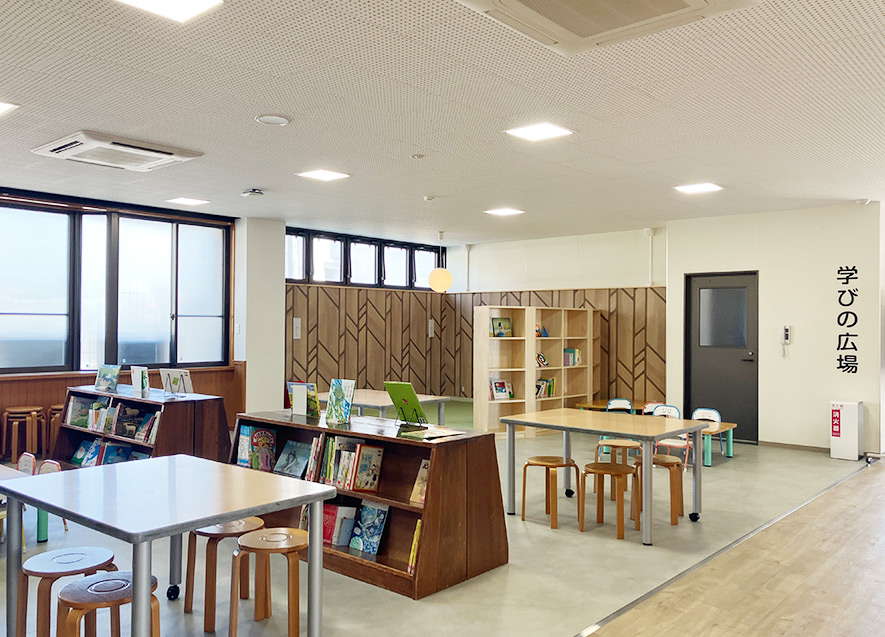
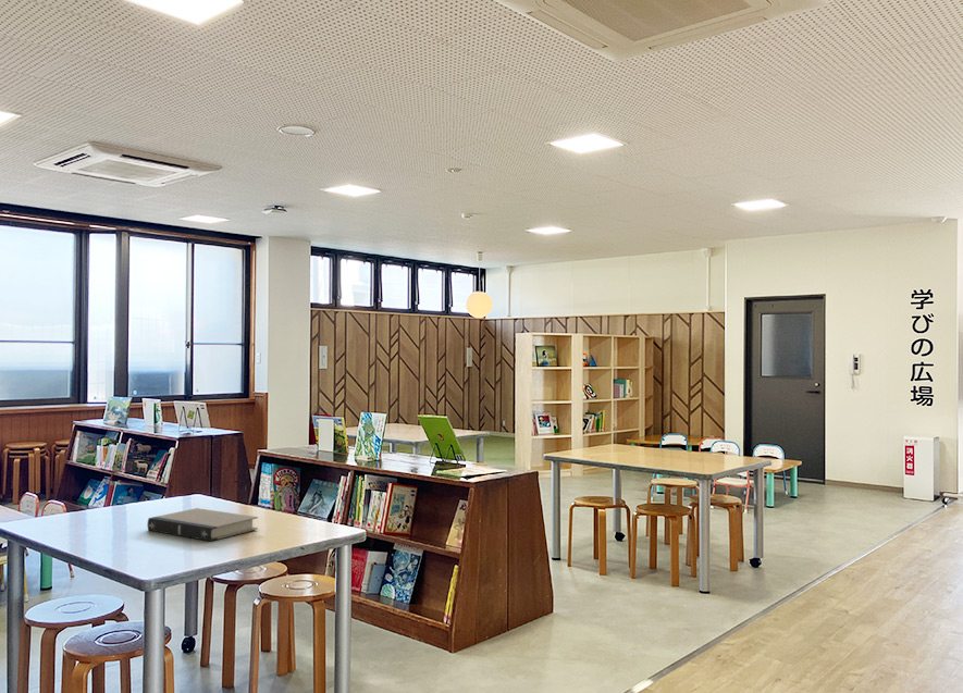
+ book (202, 523)
